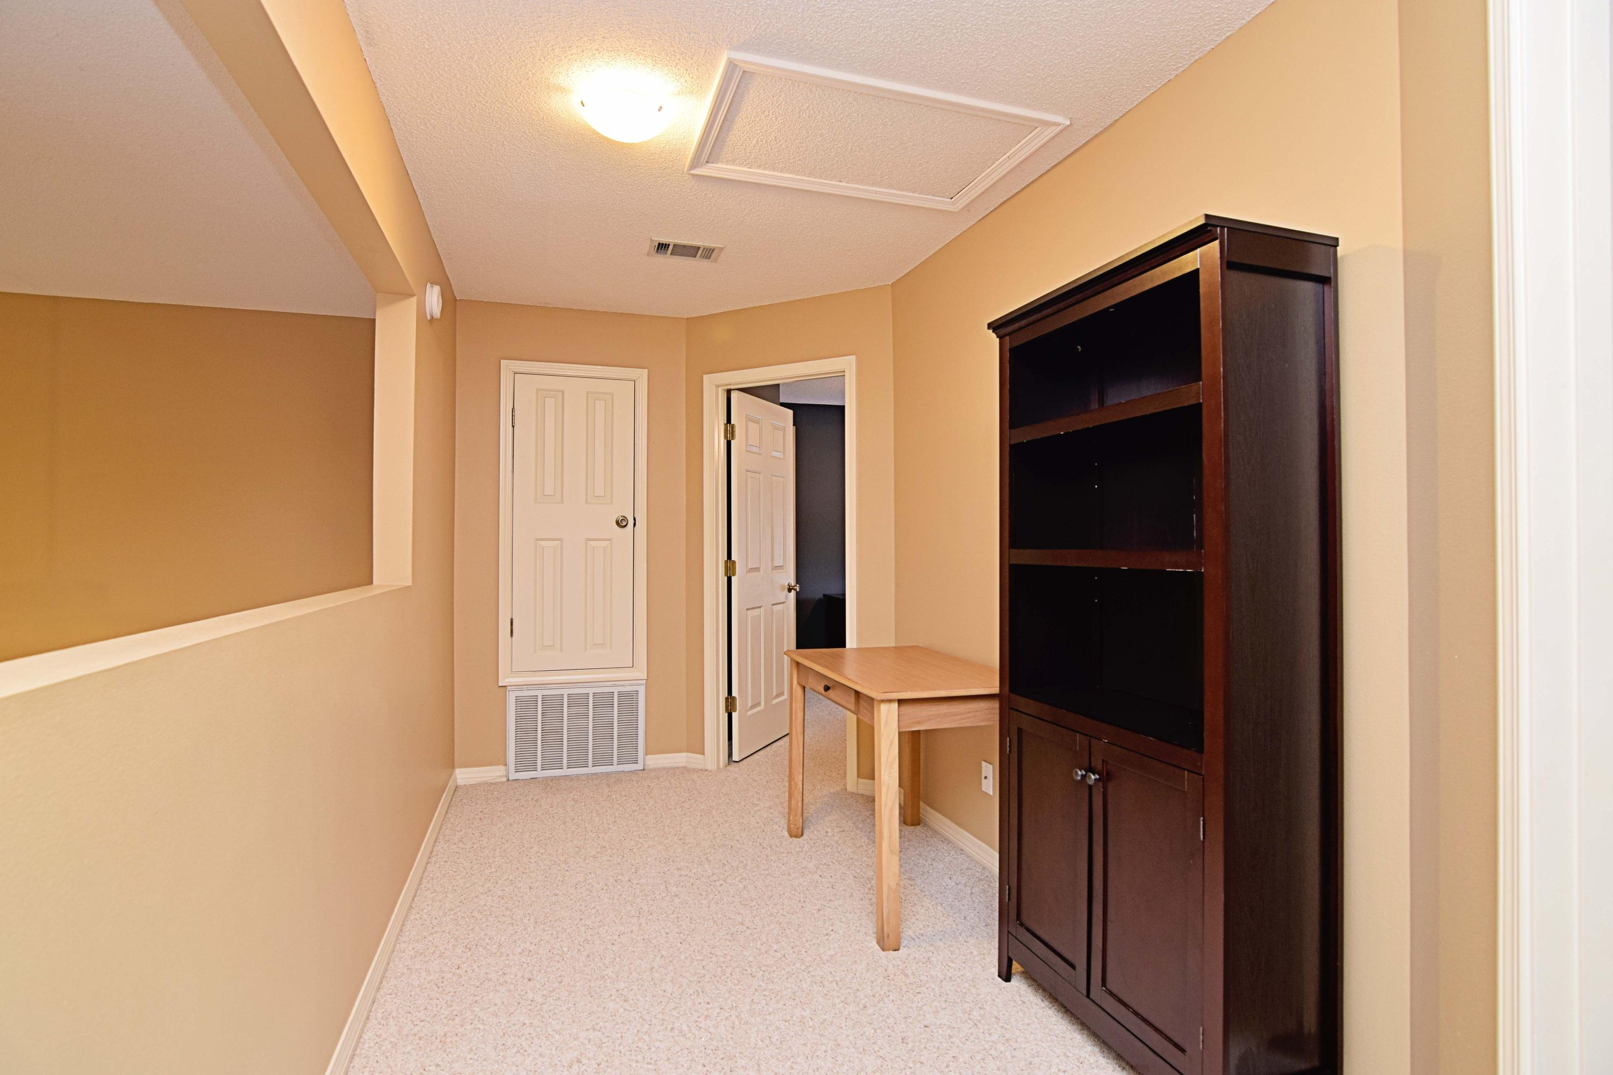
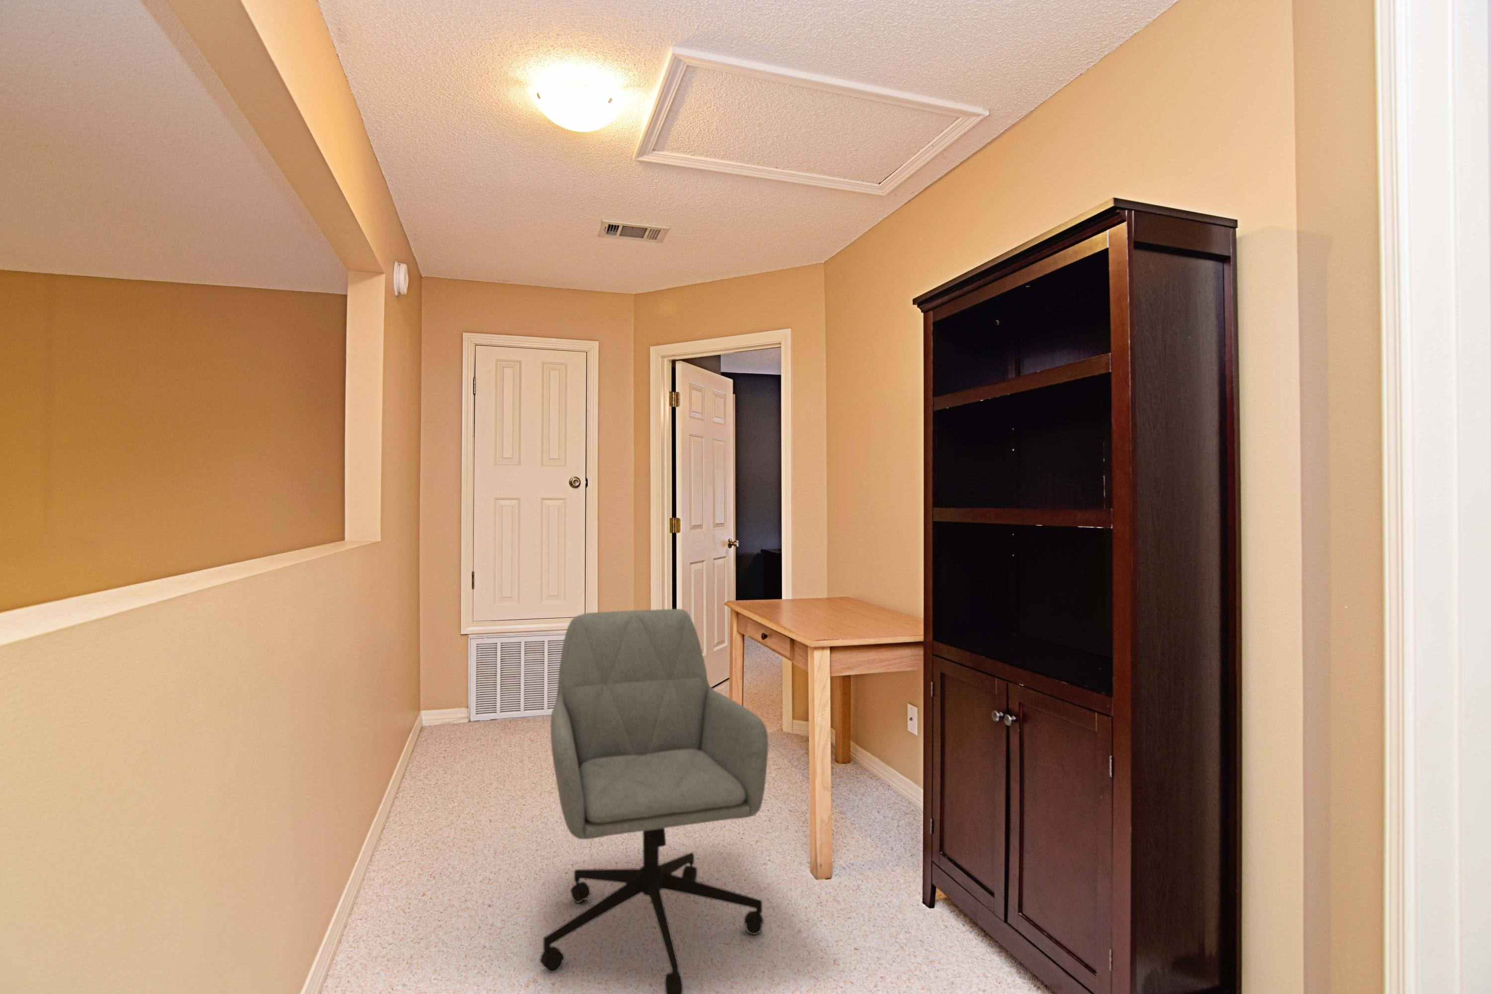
+ office chair (650, 775)
